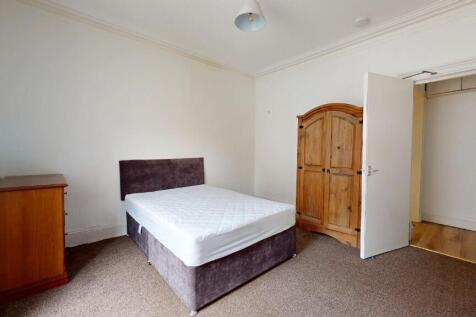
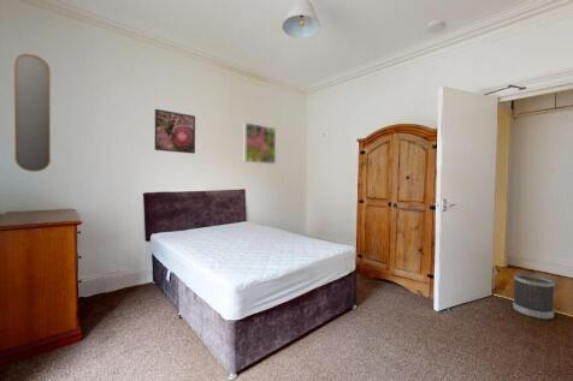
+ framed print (260, 144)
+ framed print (176, 132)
+ wastebasket (532, 294)
+ home mirror (33, 113)
